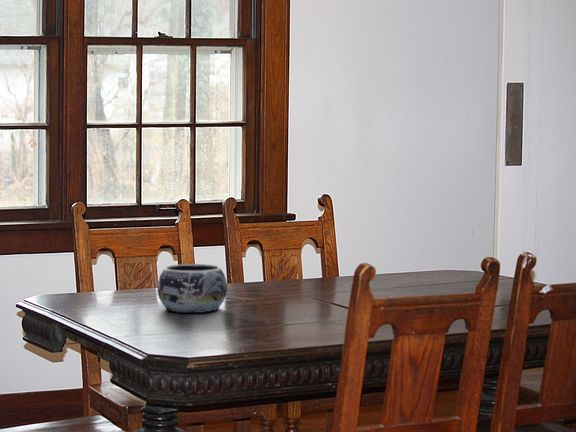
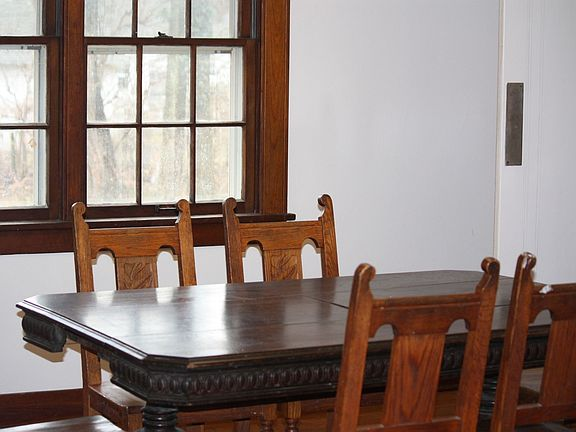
- decorative bowl (192, 288)
